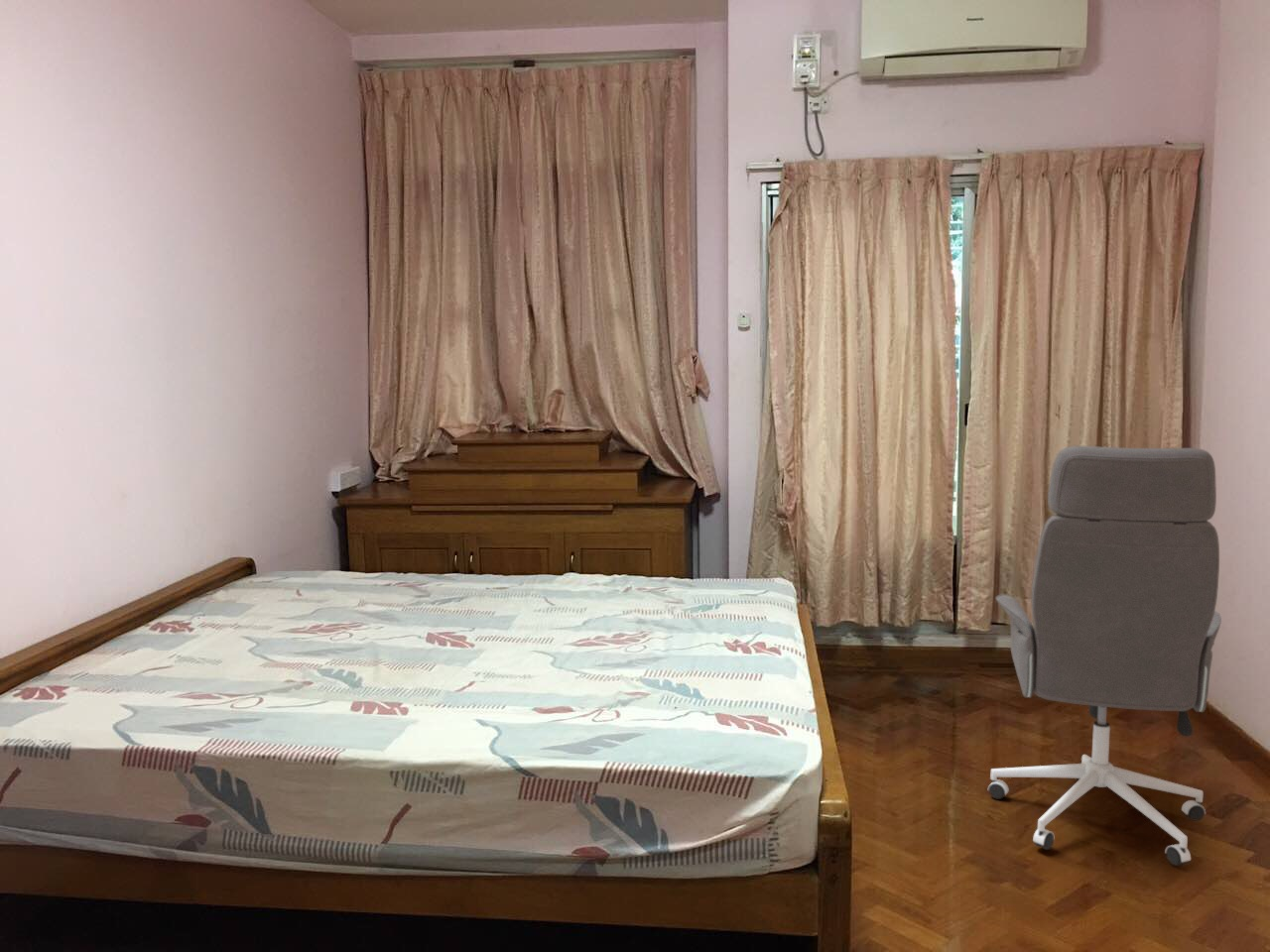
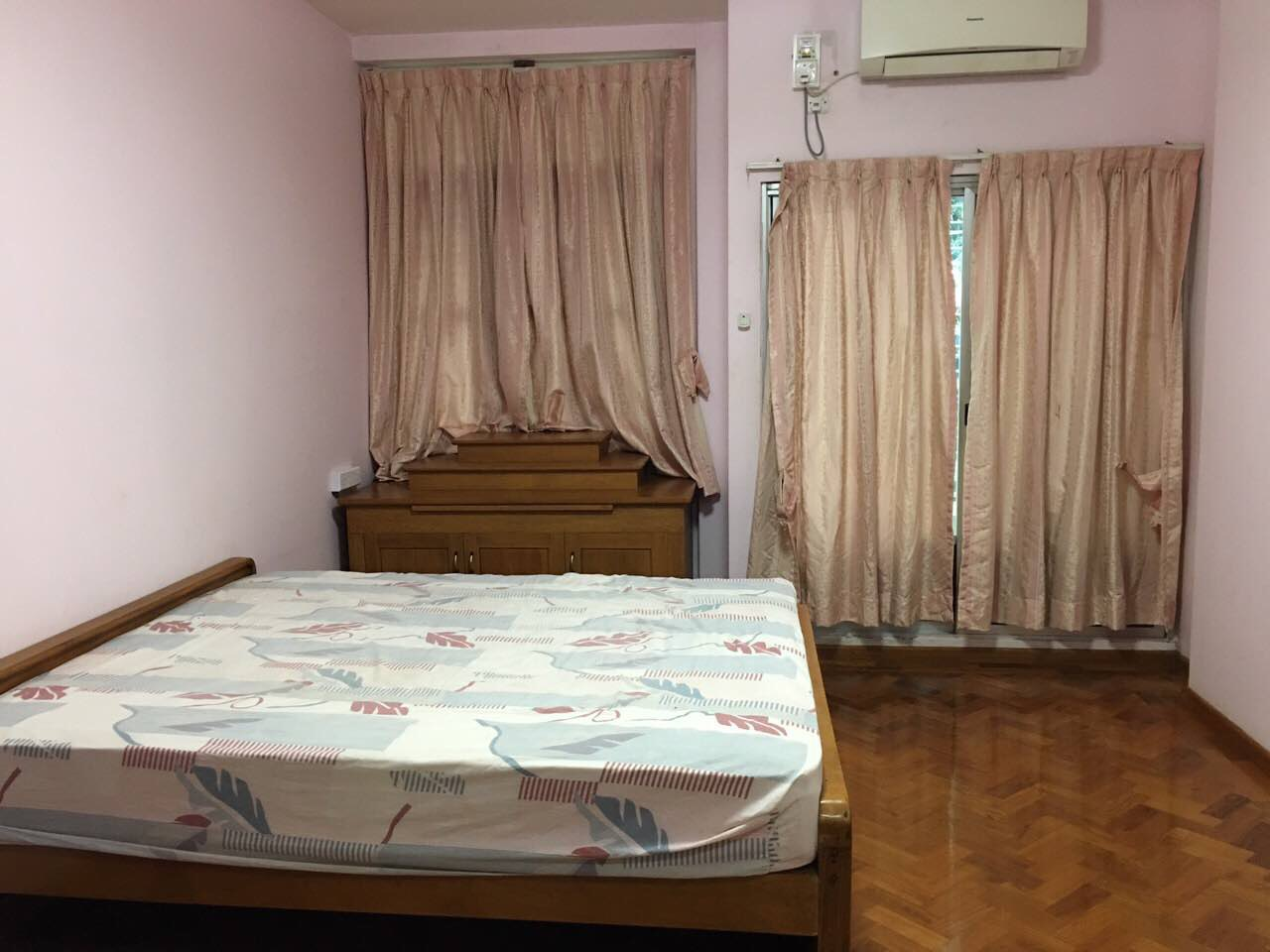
- office chair (1107, 636)
